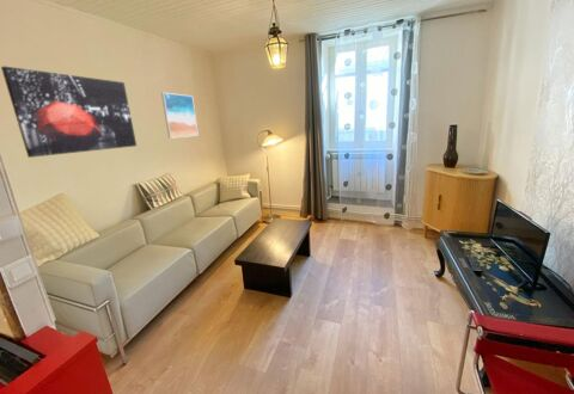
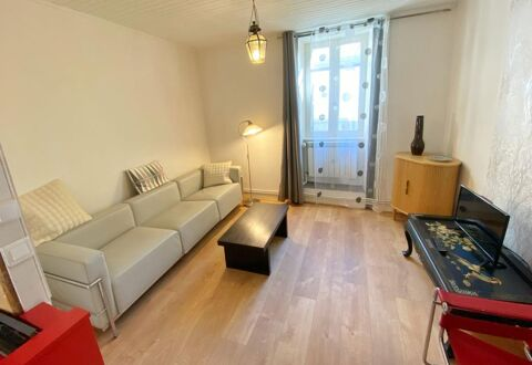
- wall art (83, 113)
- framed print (181, 116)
